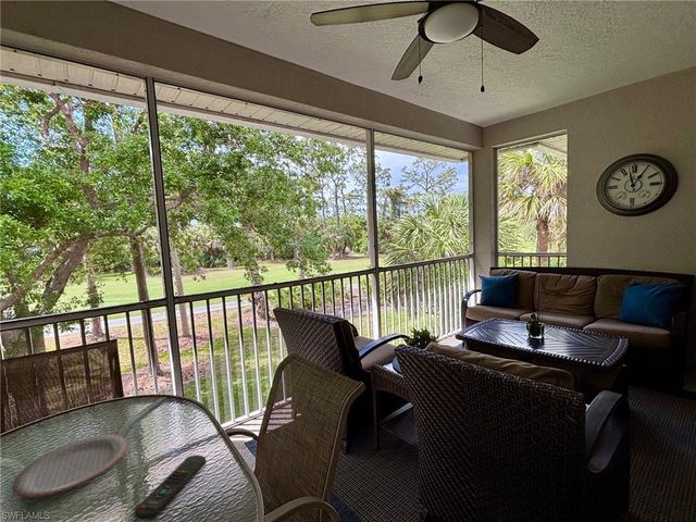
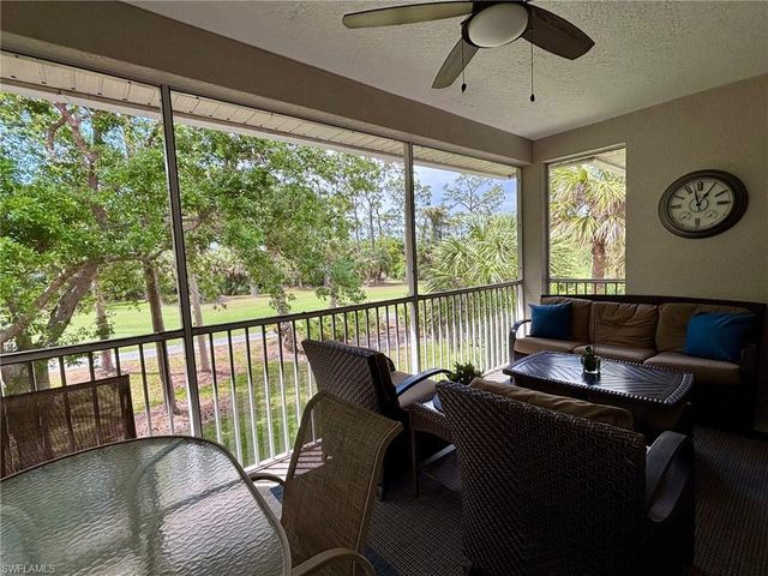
- plate (75, 464)
- remote control (173, 483)
